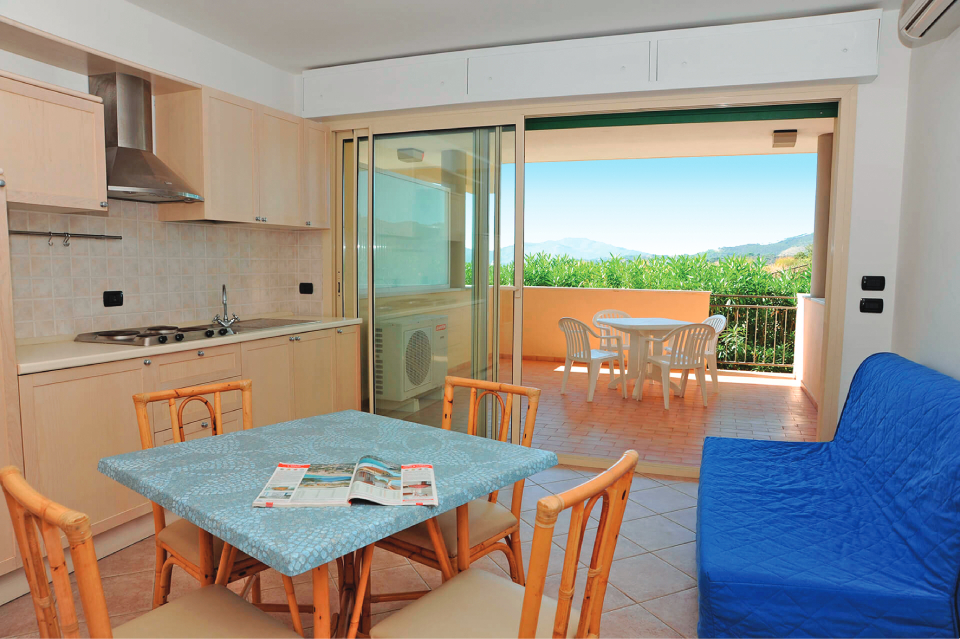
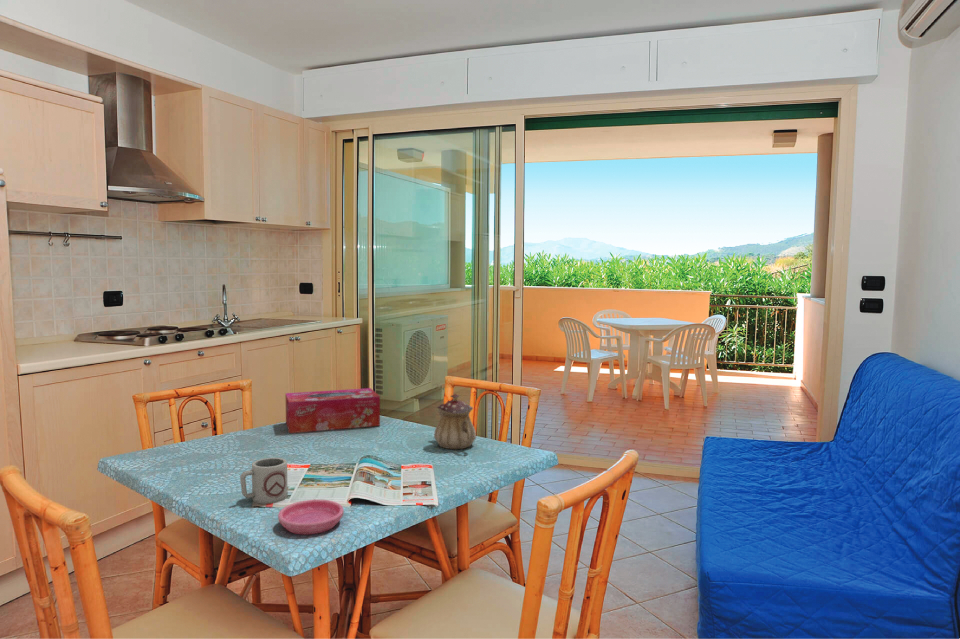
+ cup (264, 481)
+ tissue box (332, 409)
+ saucer (311, 518)
+ teapot (456, 419)
